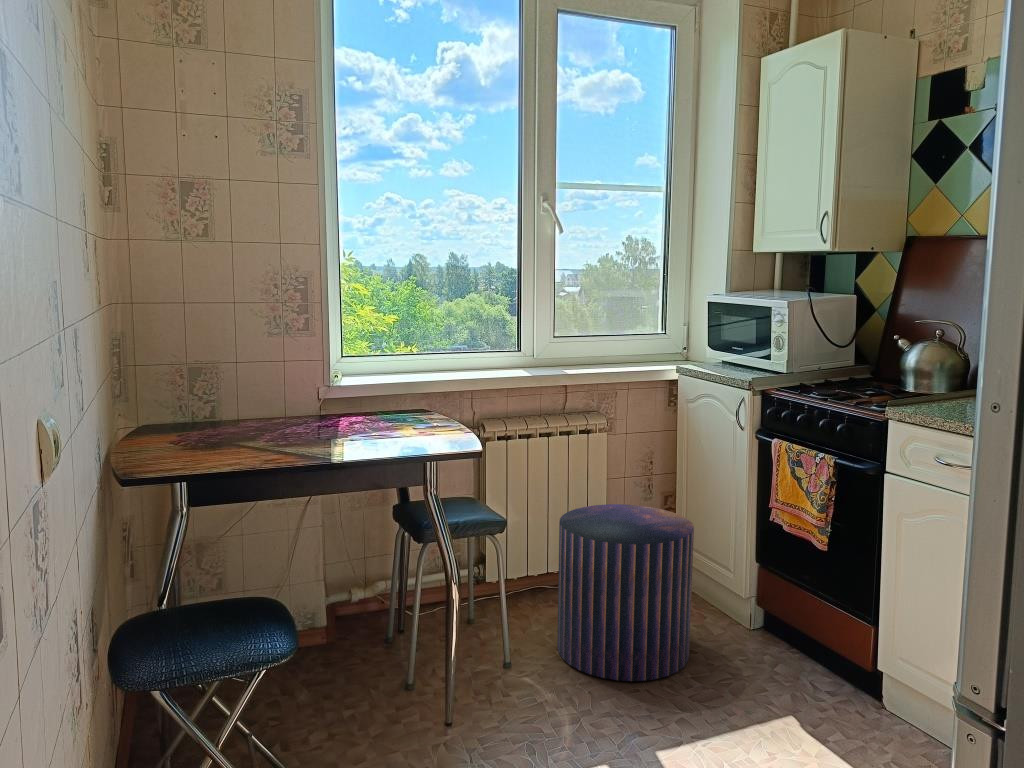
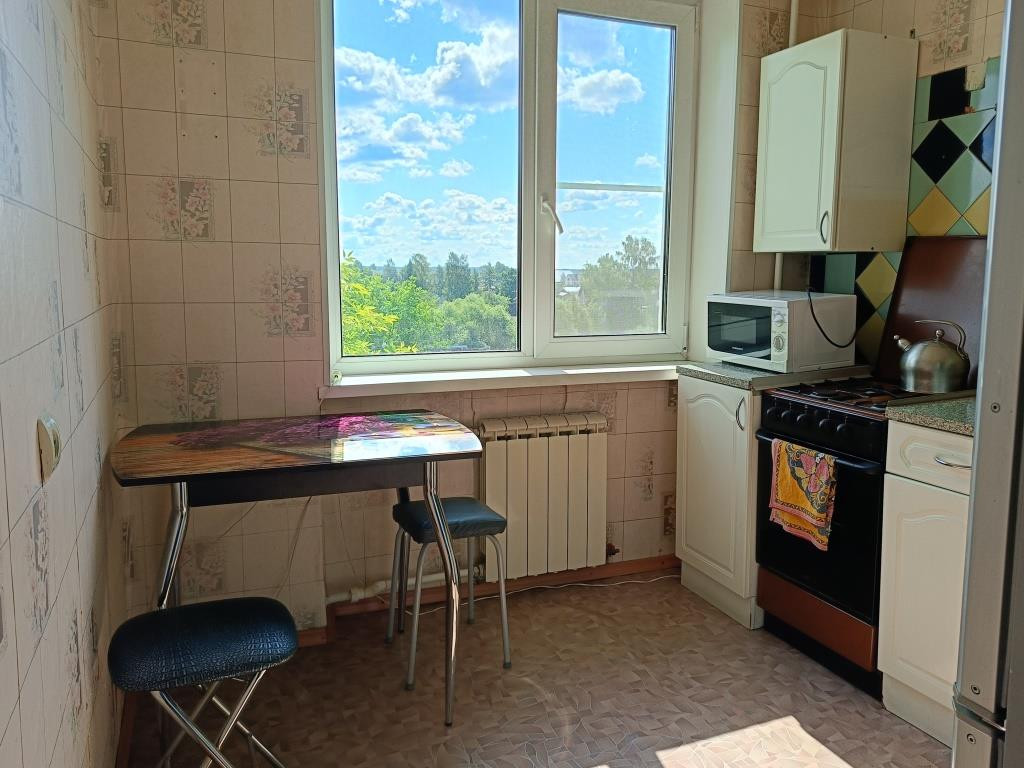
- stool (624, 586)
